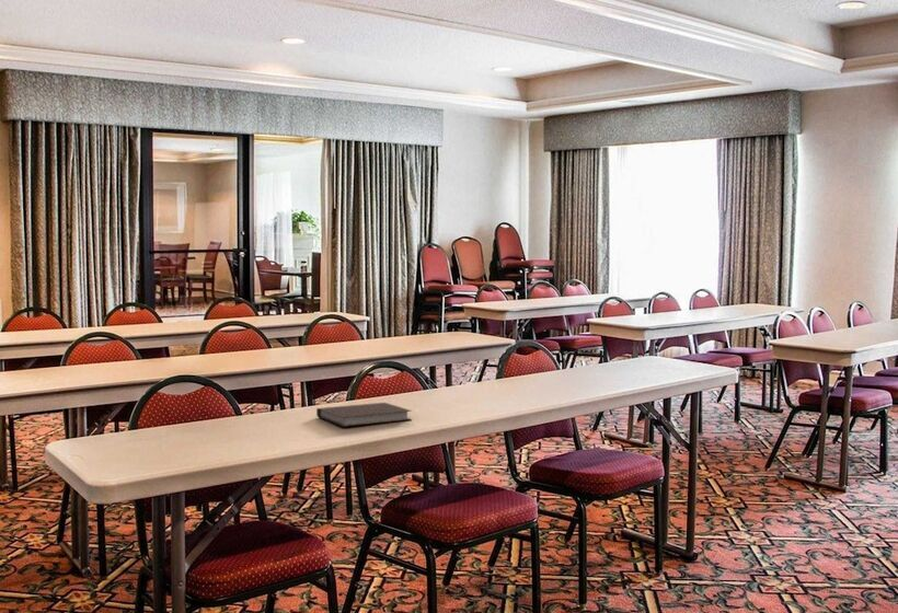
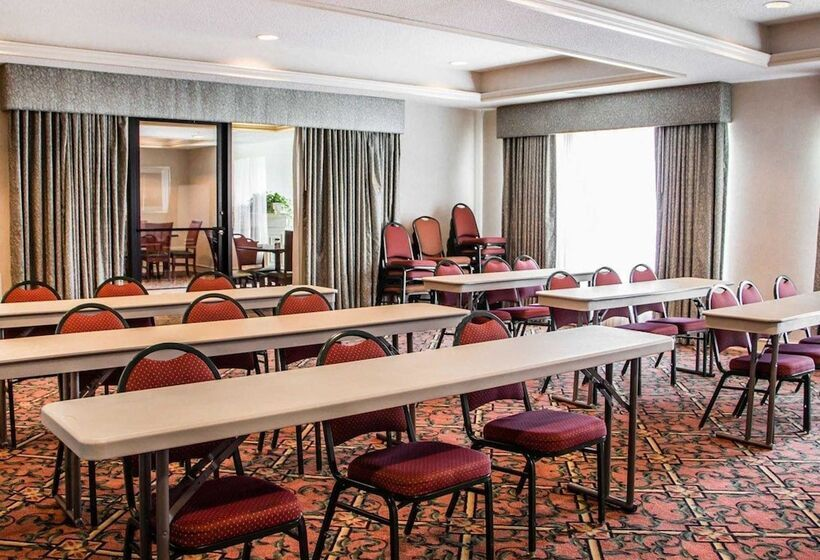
- notebook (364, 413)
